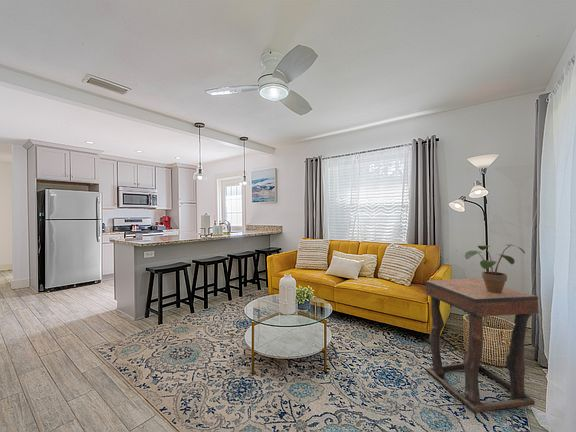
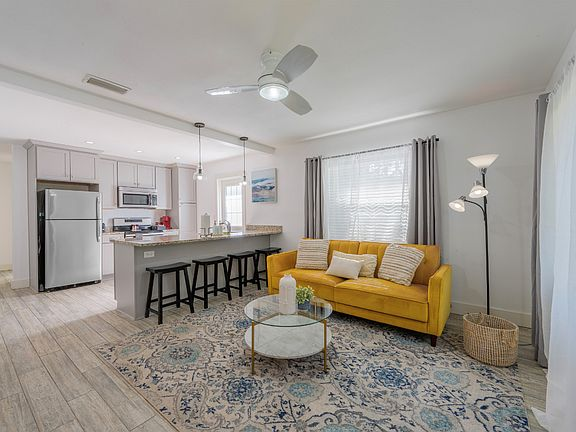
- potted plant (492, 265)
- side table (475, 336)
